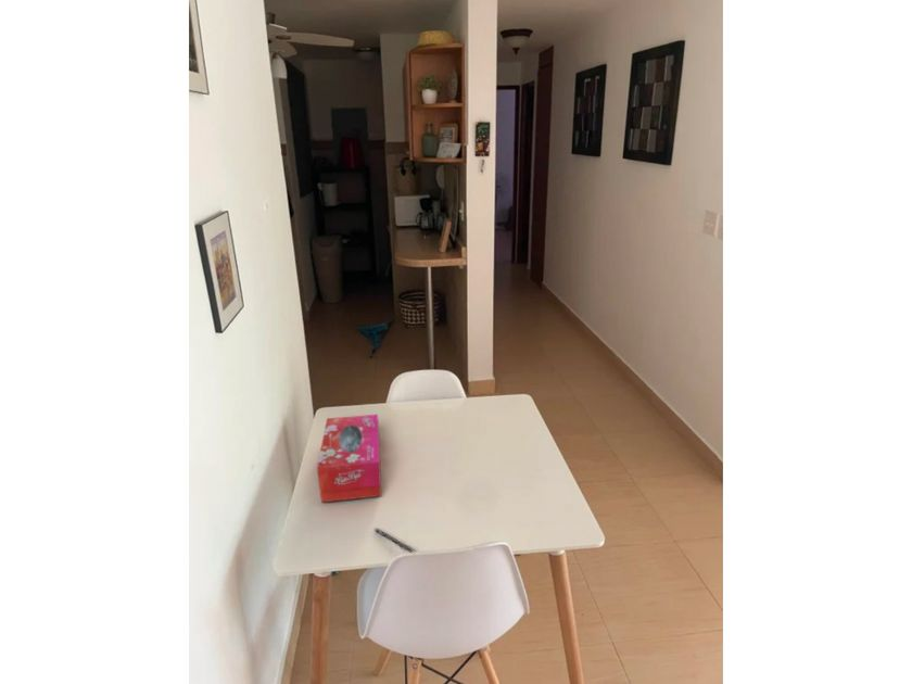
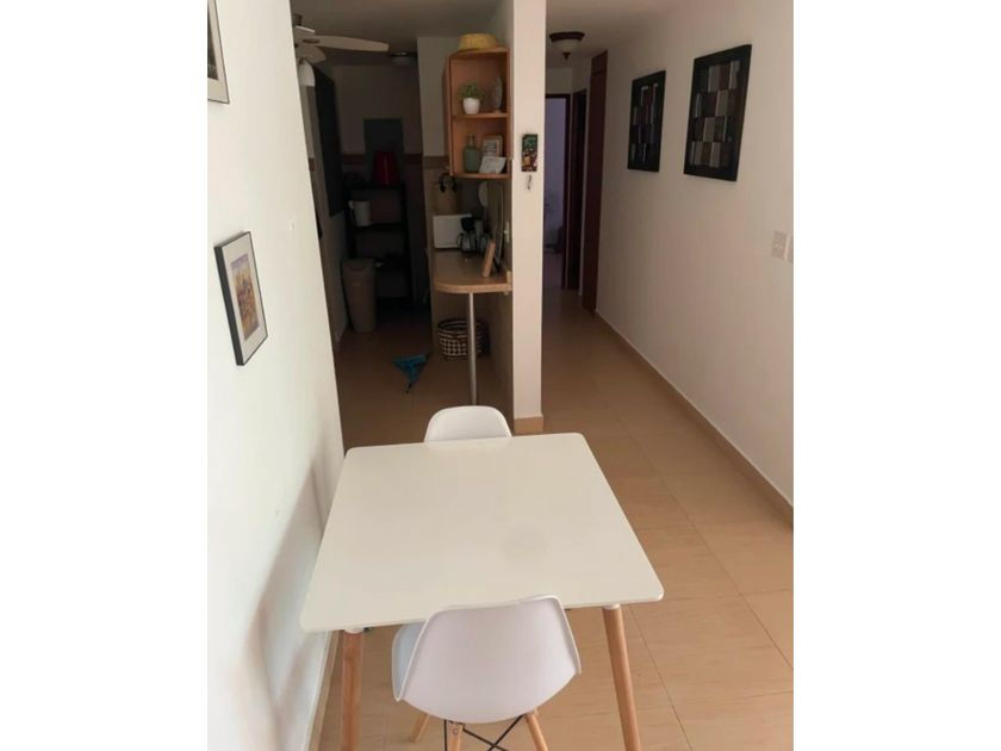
- tissue box (352, 454)
- pen (393, 540)
